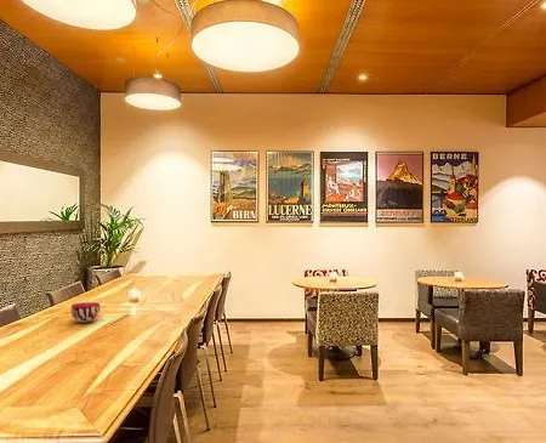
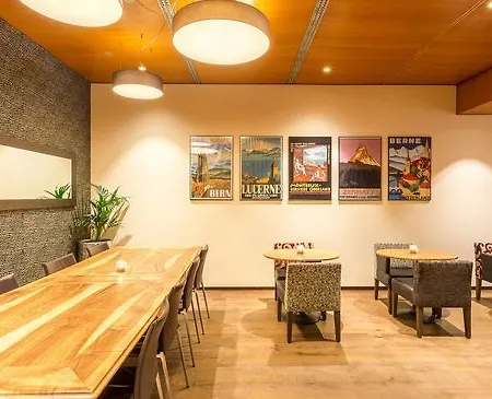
- decorative bowl (85, 313)
